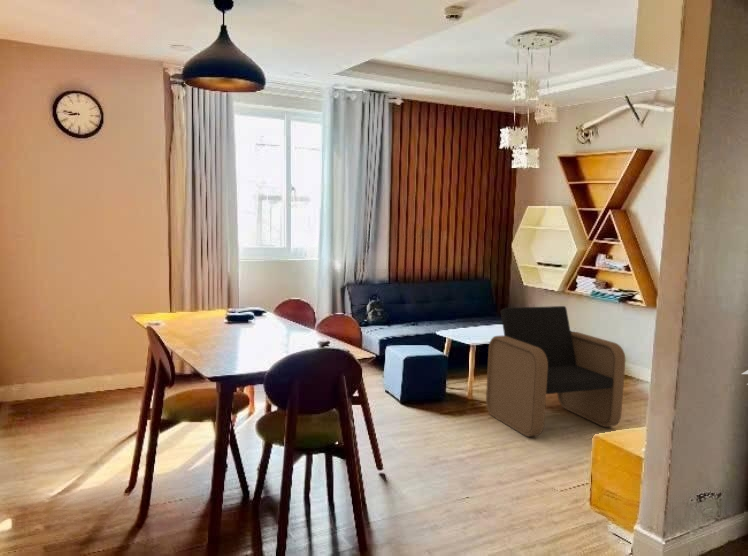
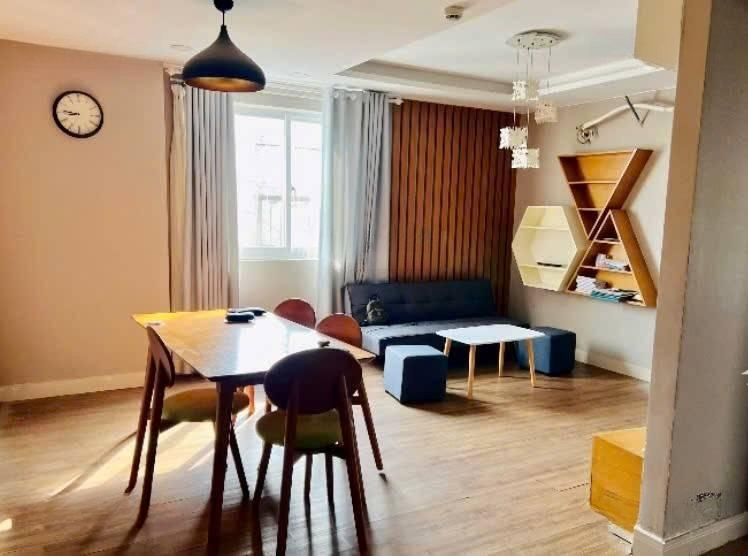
- armchair (553, 367)
